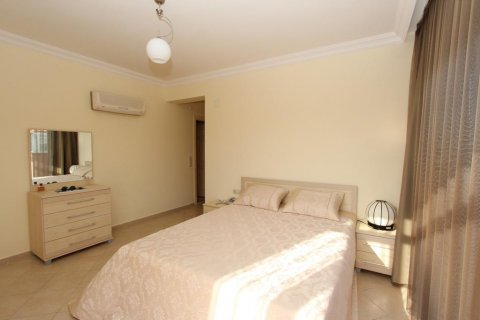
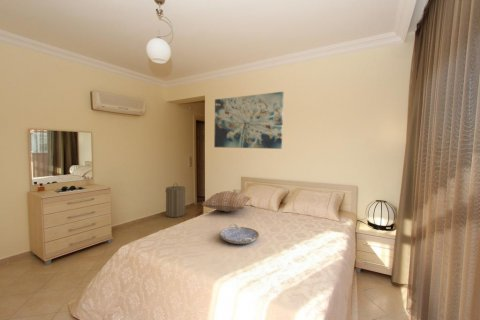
+ serving tray (239, 234)
+ cushion (227, 201)
+ laundry hamper (175, 198)
+ wall art (245, 122)
